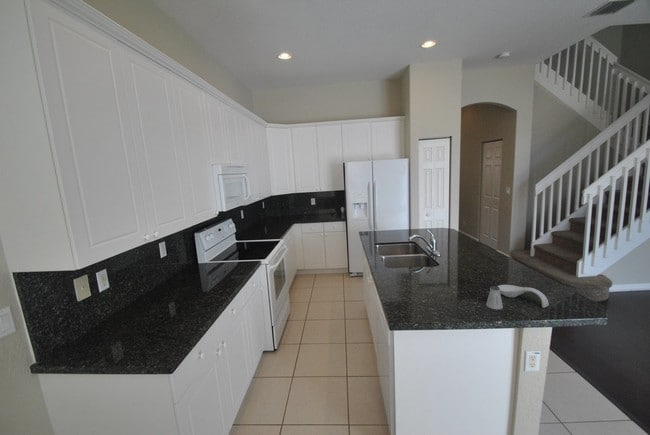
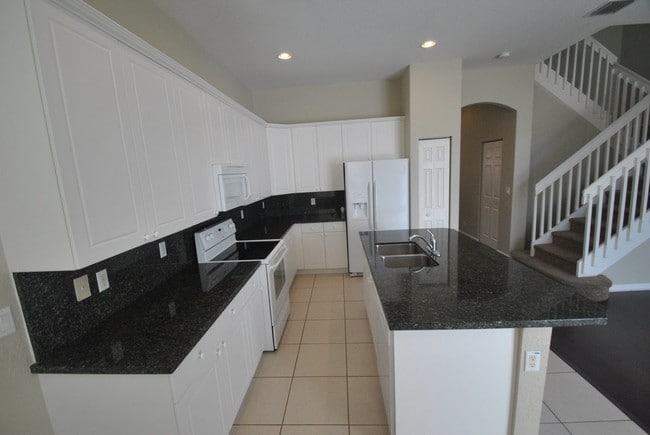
- spoon rest (520, 292)
- saltshaker (494, 296)
